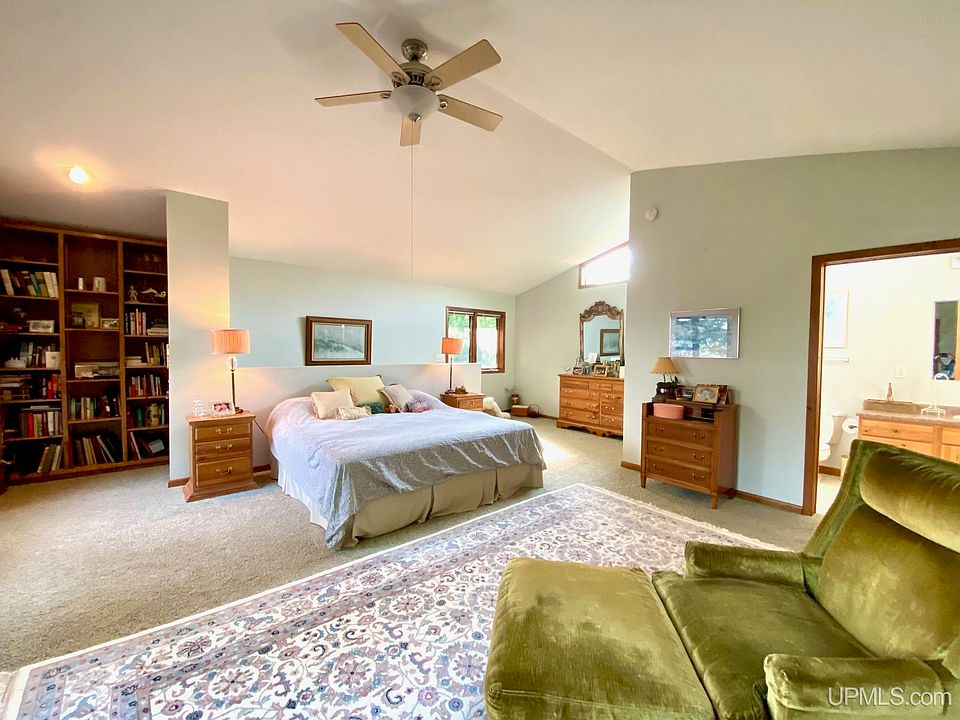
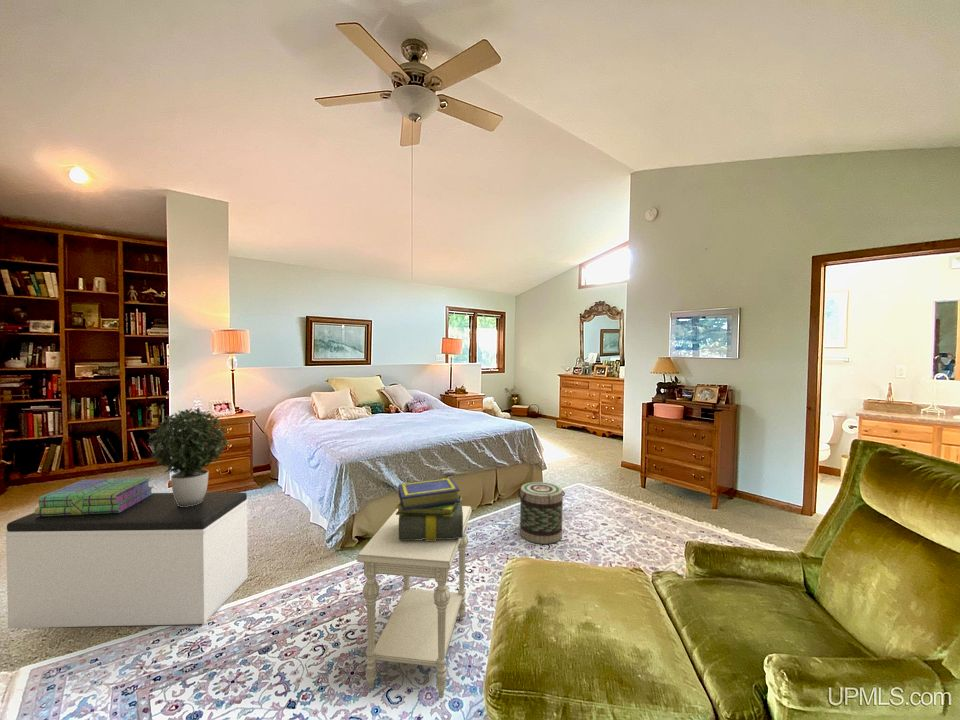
+ bench (139, 552)
+ stack of books (98, 495)
+ side table (421, 590)
+ stack of books (429, 508)
+ potted plant (189, 455)
+ basket (541, 510)
